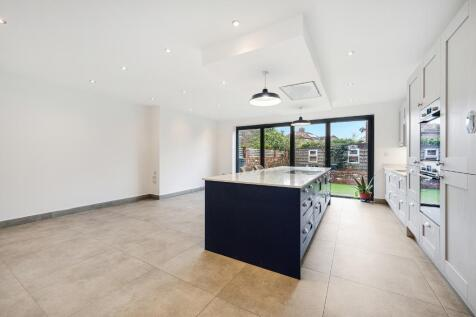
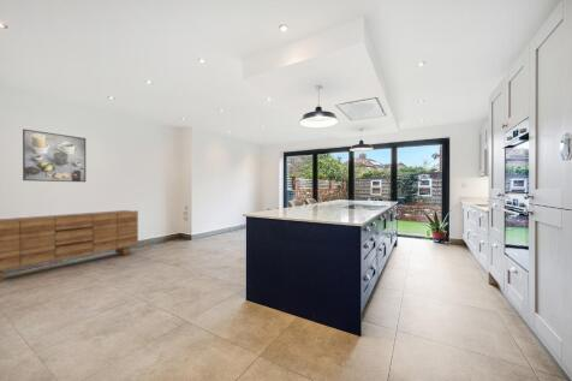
+ sideboard (68, 239)
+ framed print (56, 157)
